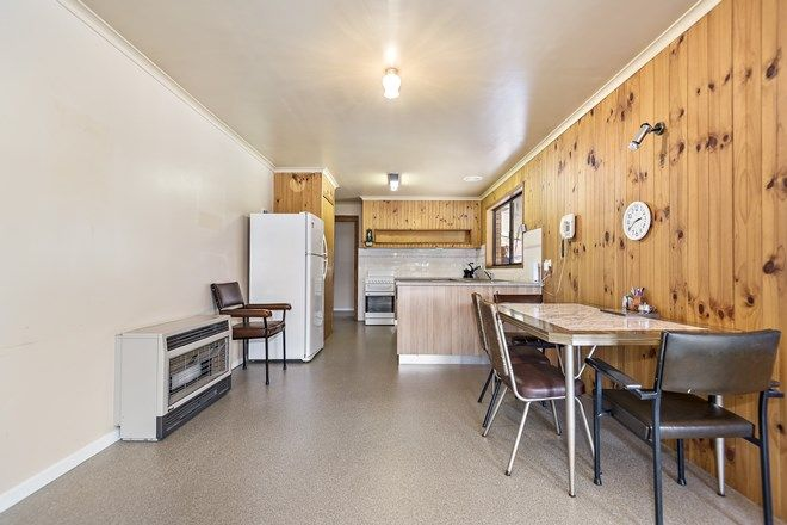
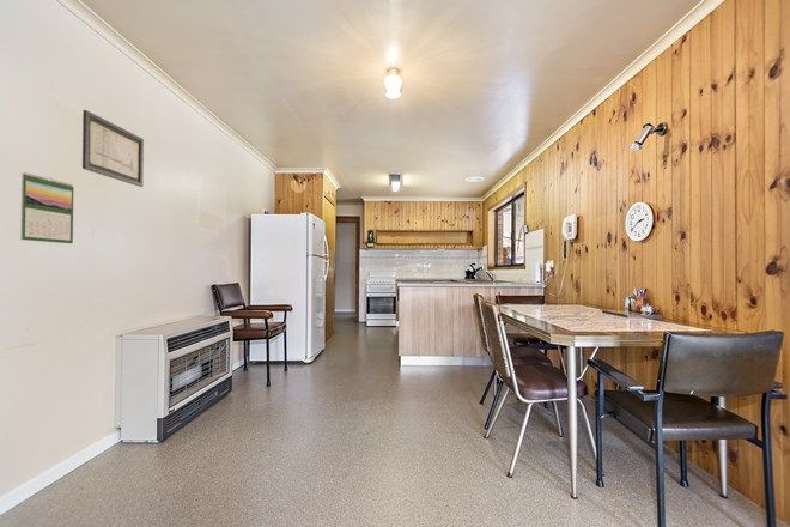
+ wall art (115, 152)
+ calendar (49, 210)
